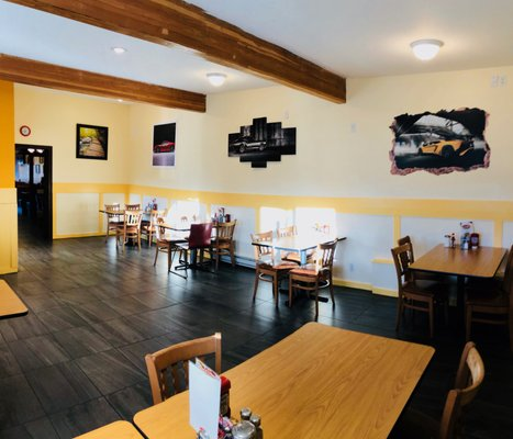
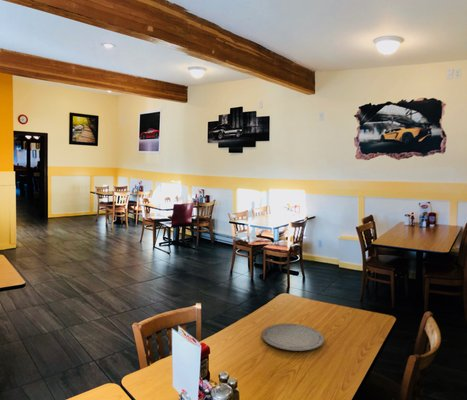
+ plate (292, 337)
